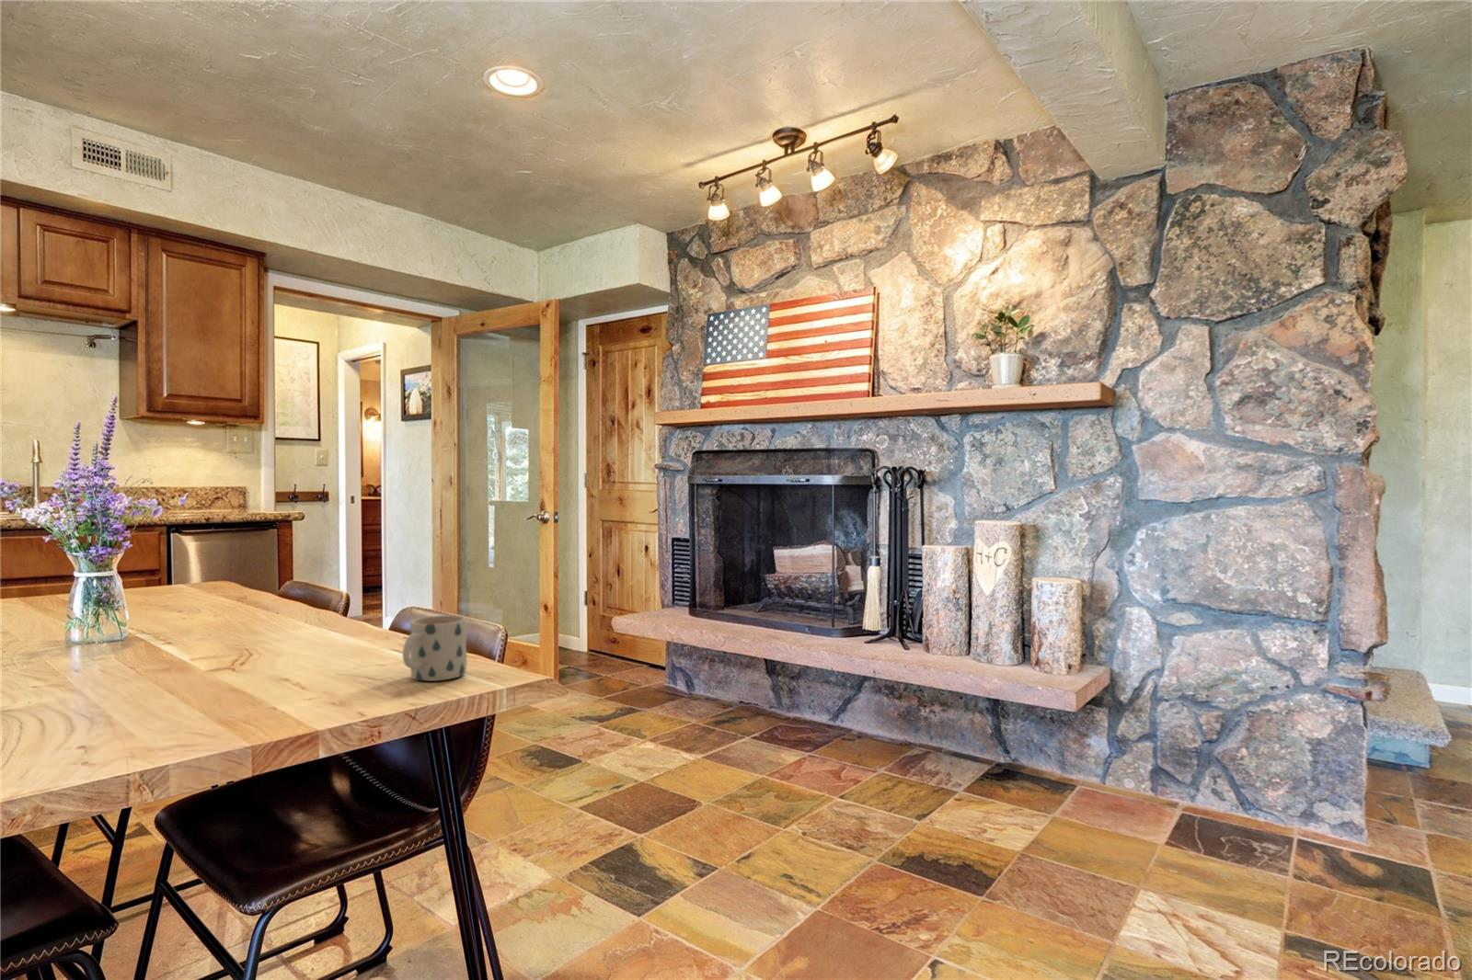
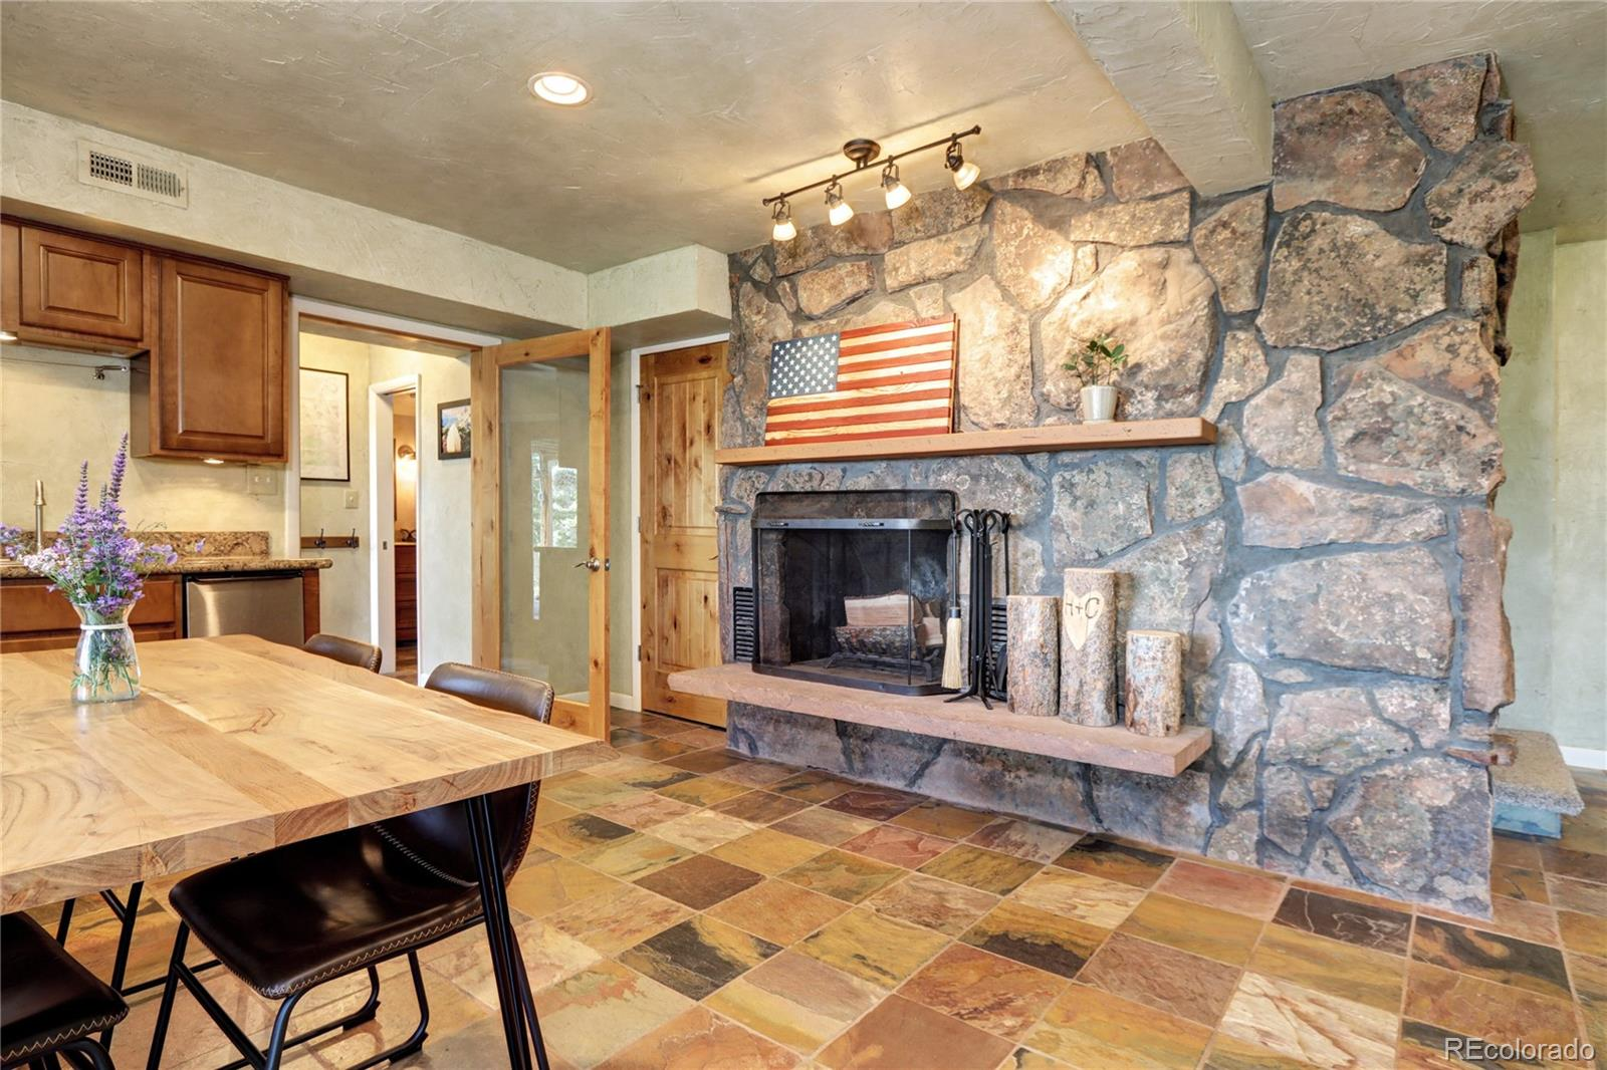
- mug (431, 649)
